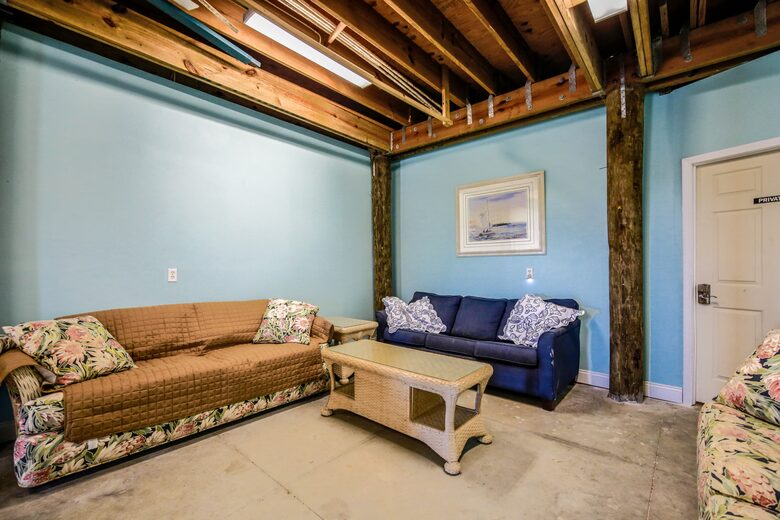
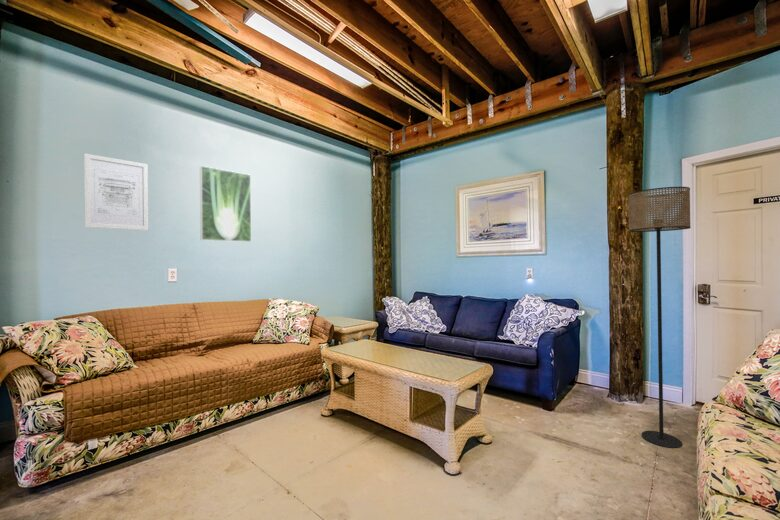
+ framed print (226, 205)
+ floor lamp (659, 315)
+ wall art (117, 193)
